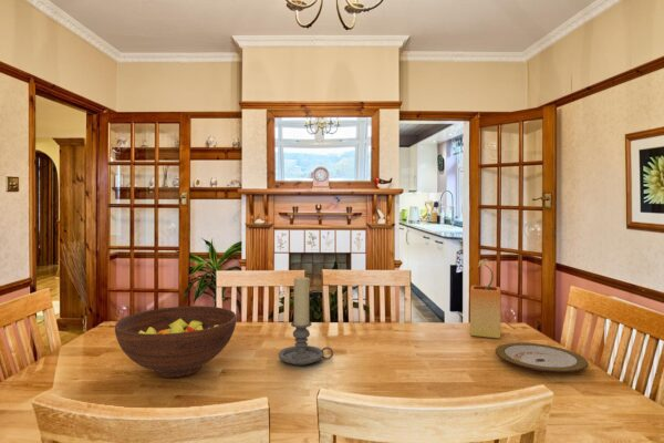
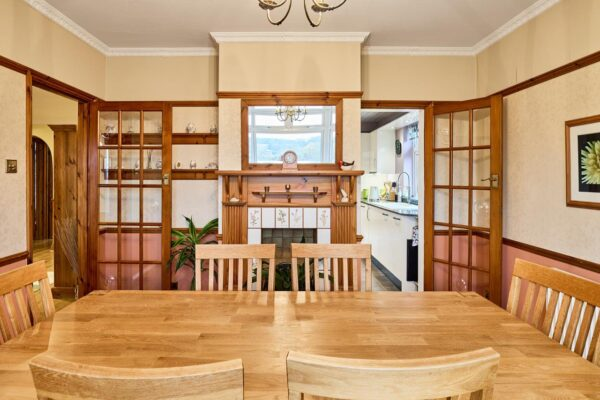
- potted plant (485, 296)
- plate (539, 358)
- fruit bowl (178, 343)
- candle holder (305, 318)
